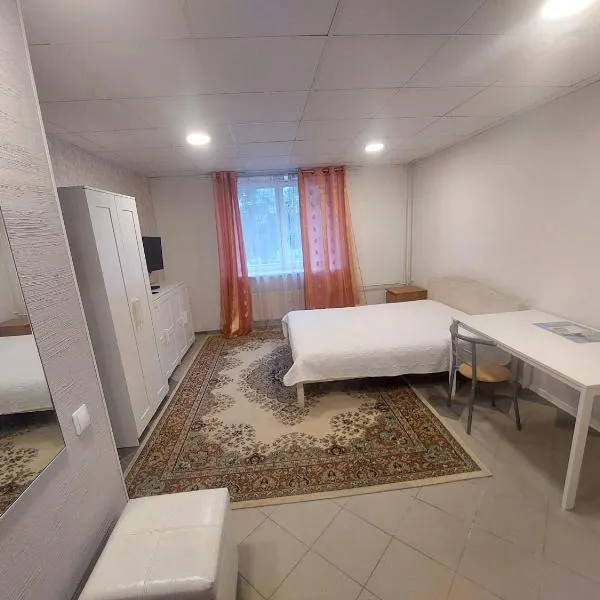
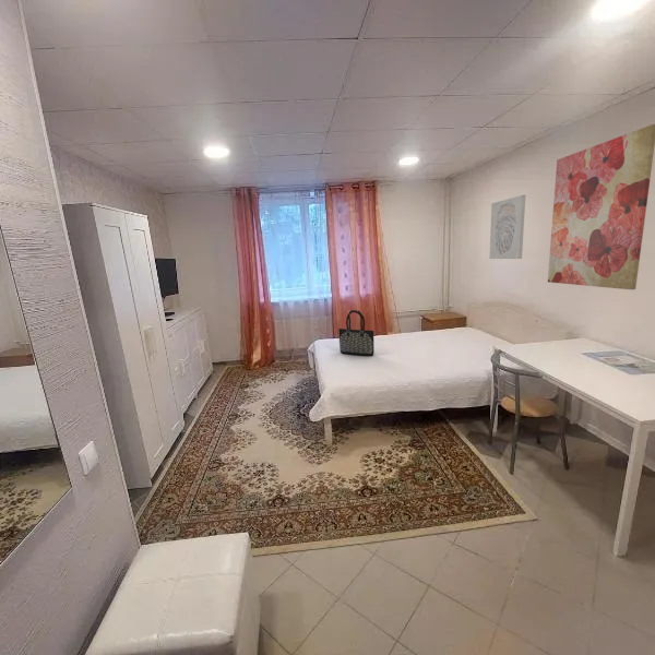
+ wall art (505, 229)
+ tote bag (355, 332)
+ wall art (592, 217)
